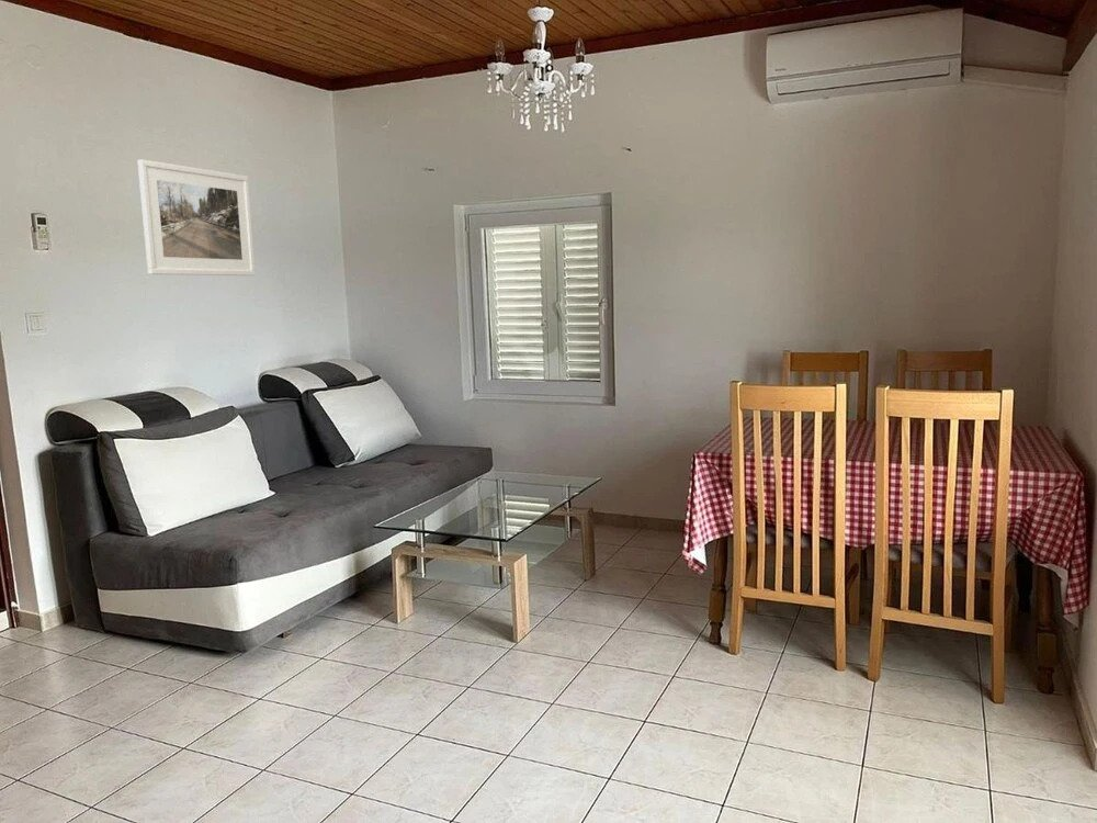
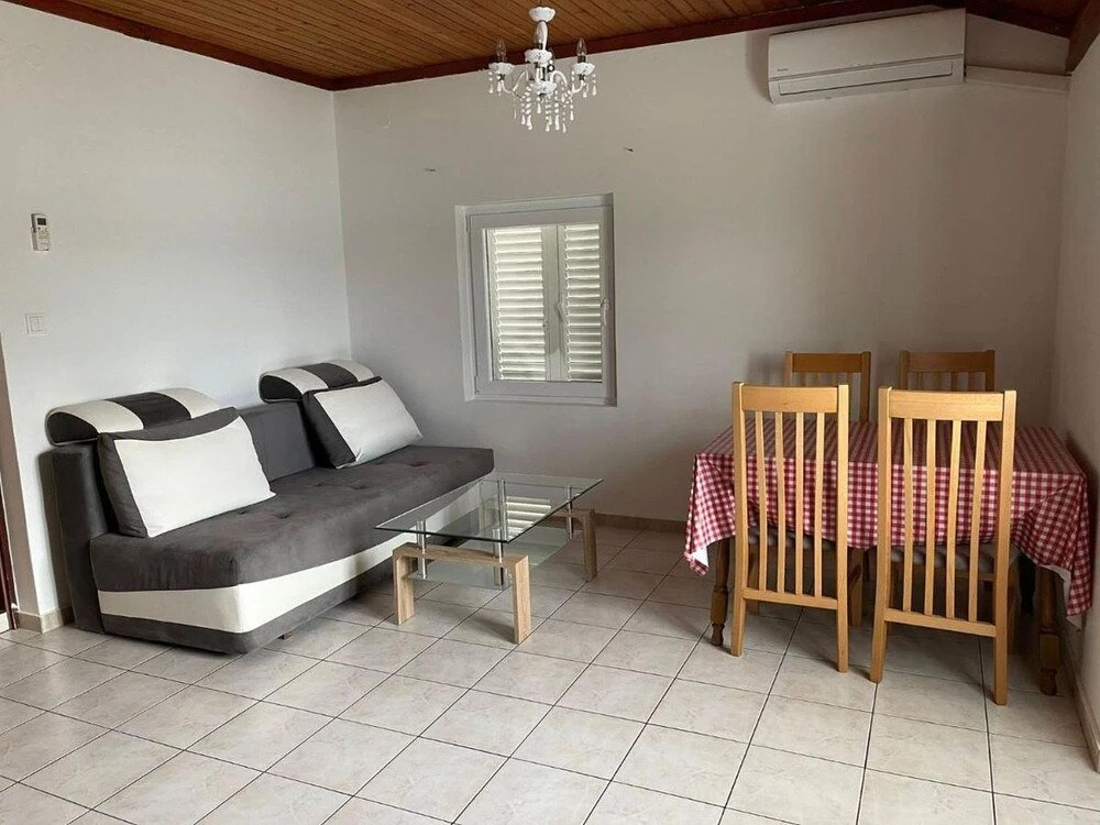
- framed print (201, 222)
